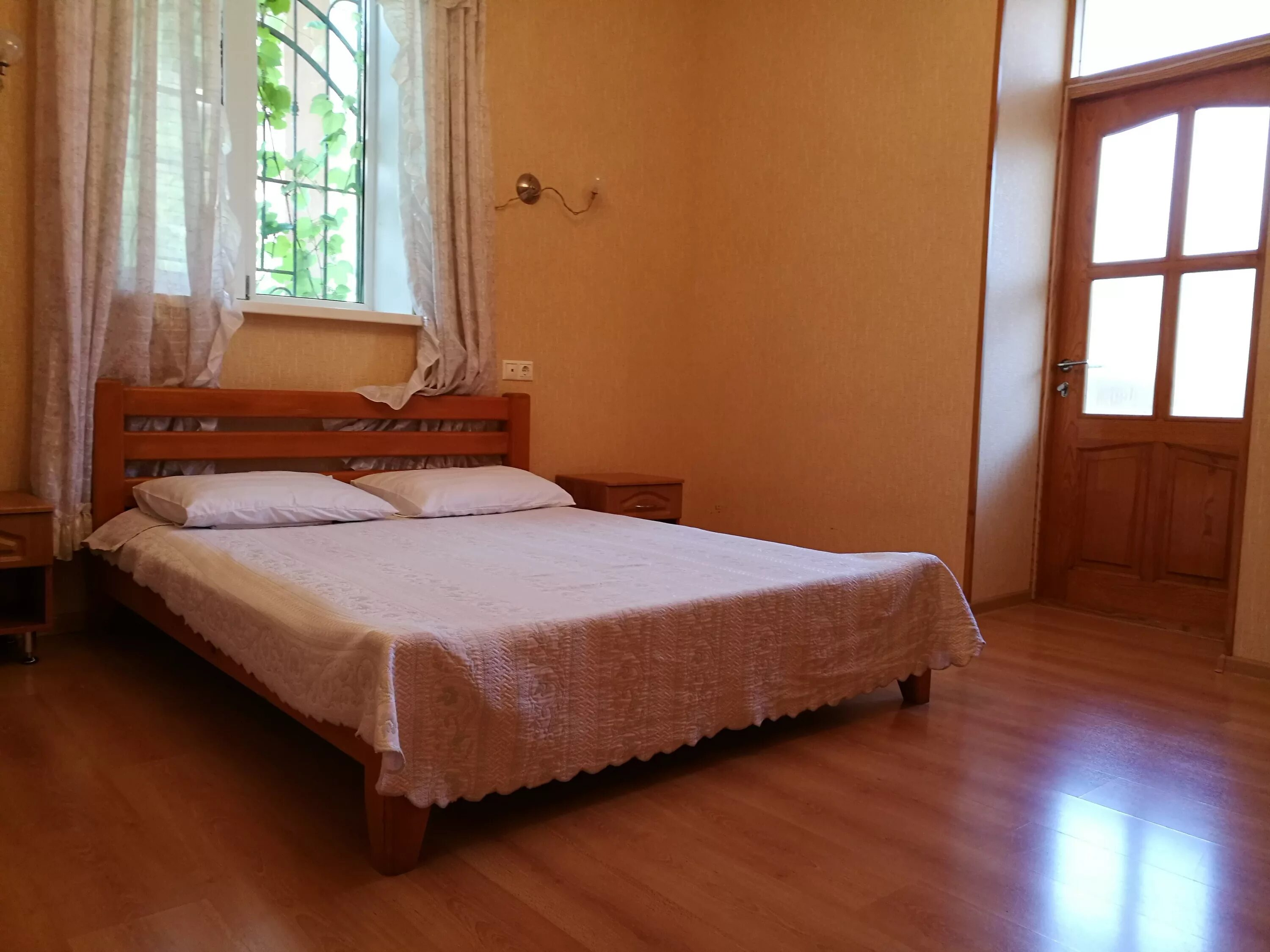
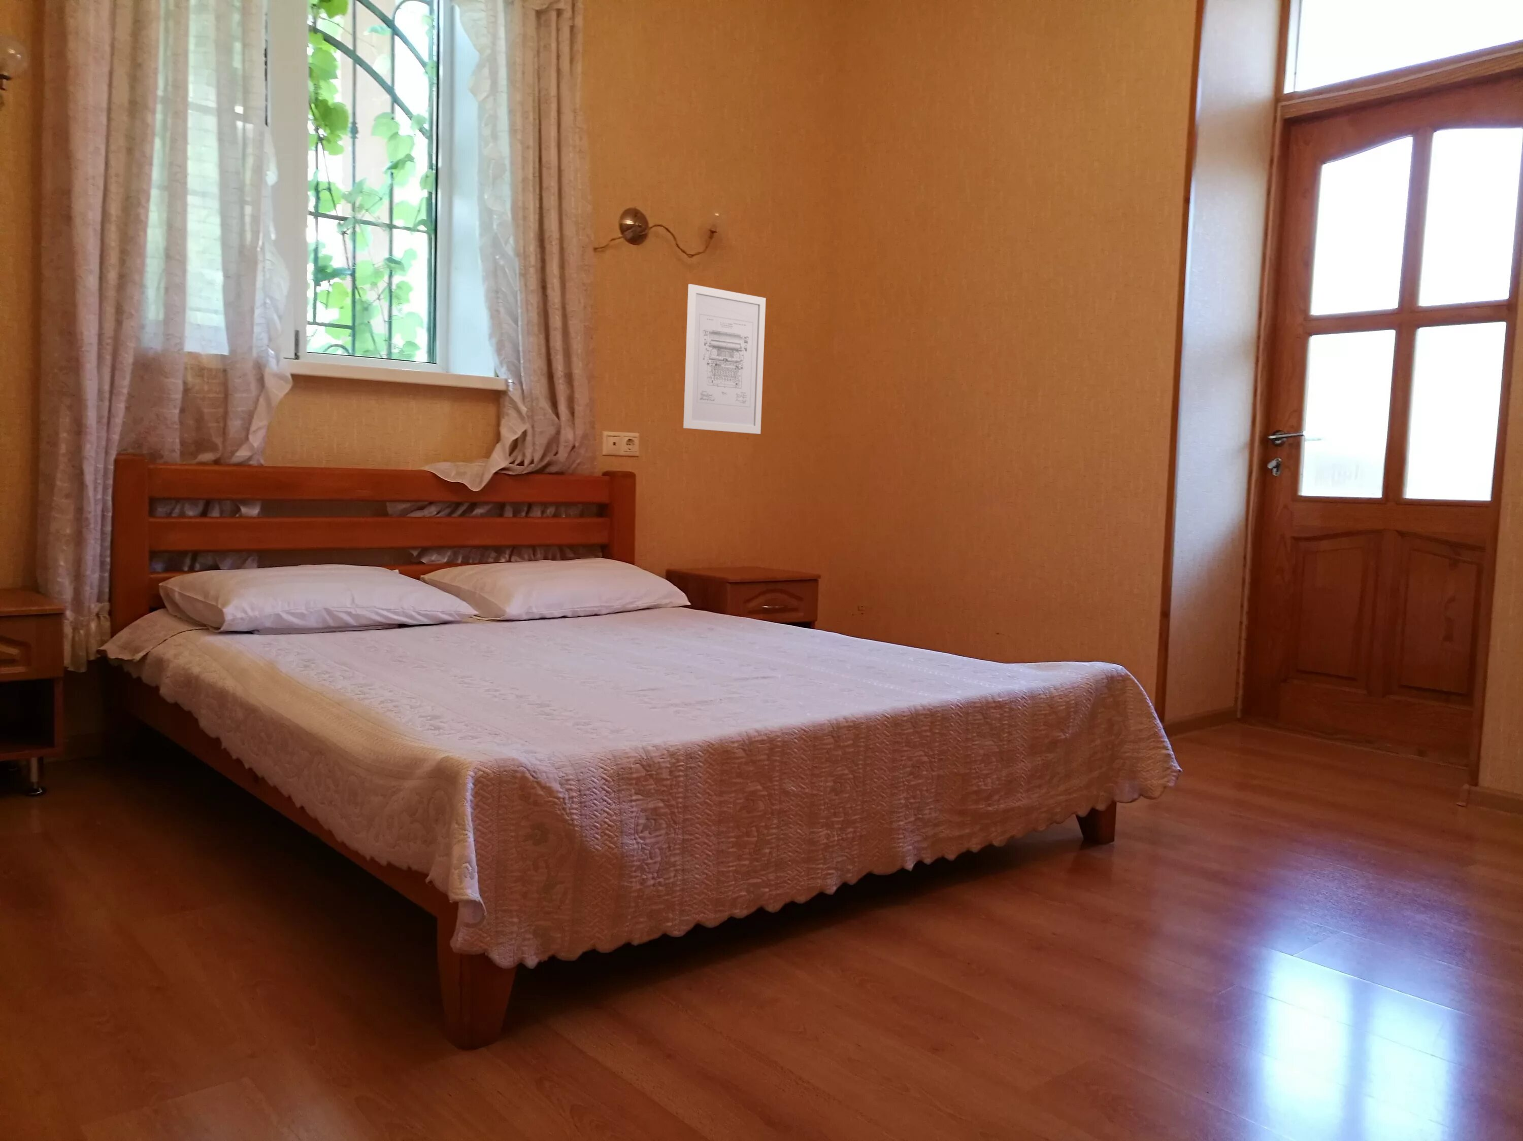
+ wall art (726, 362)
